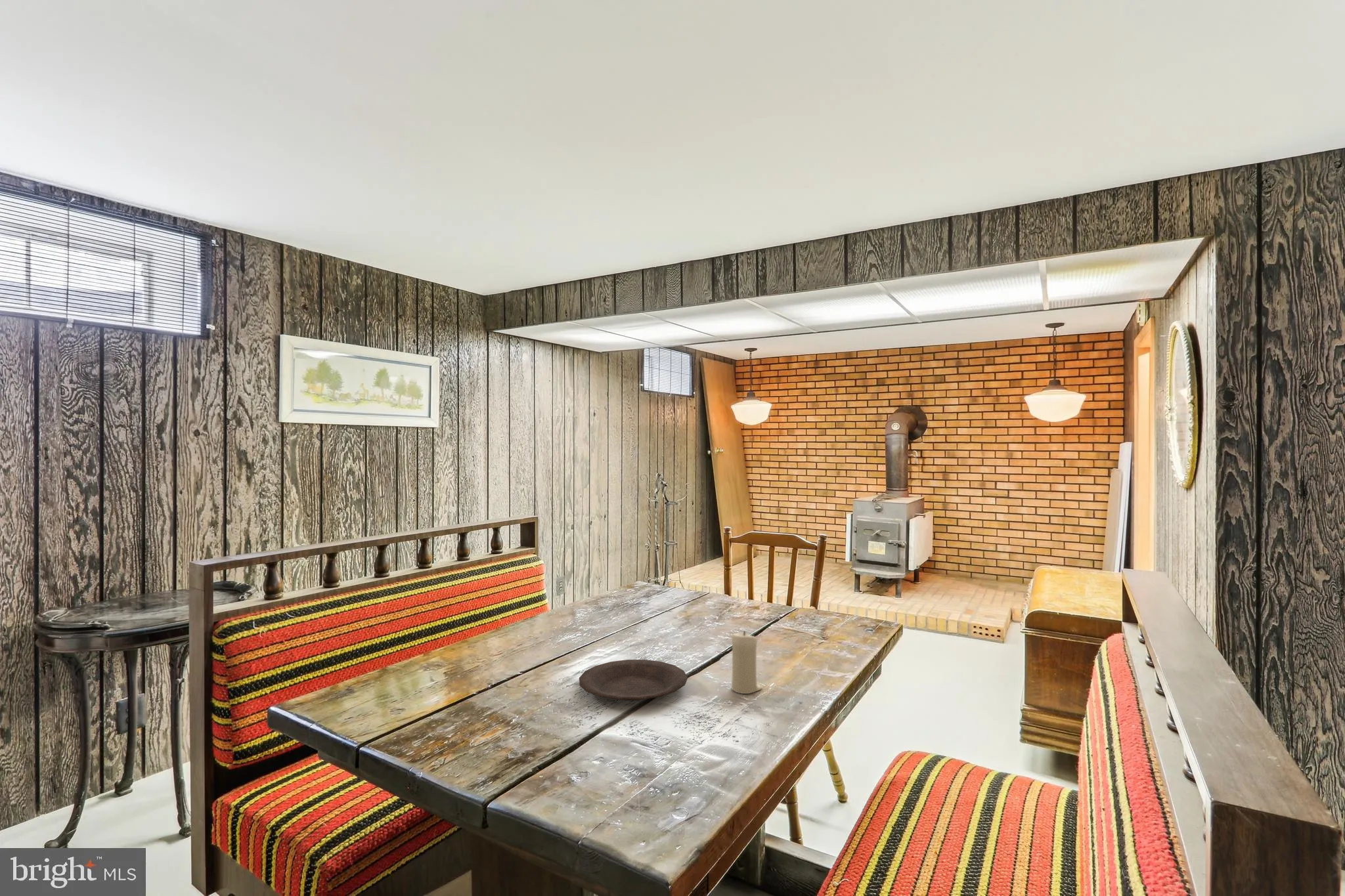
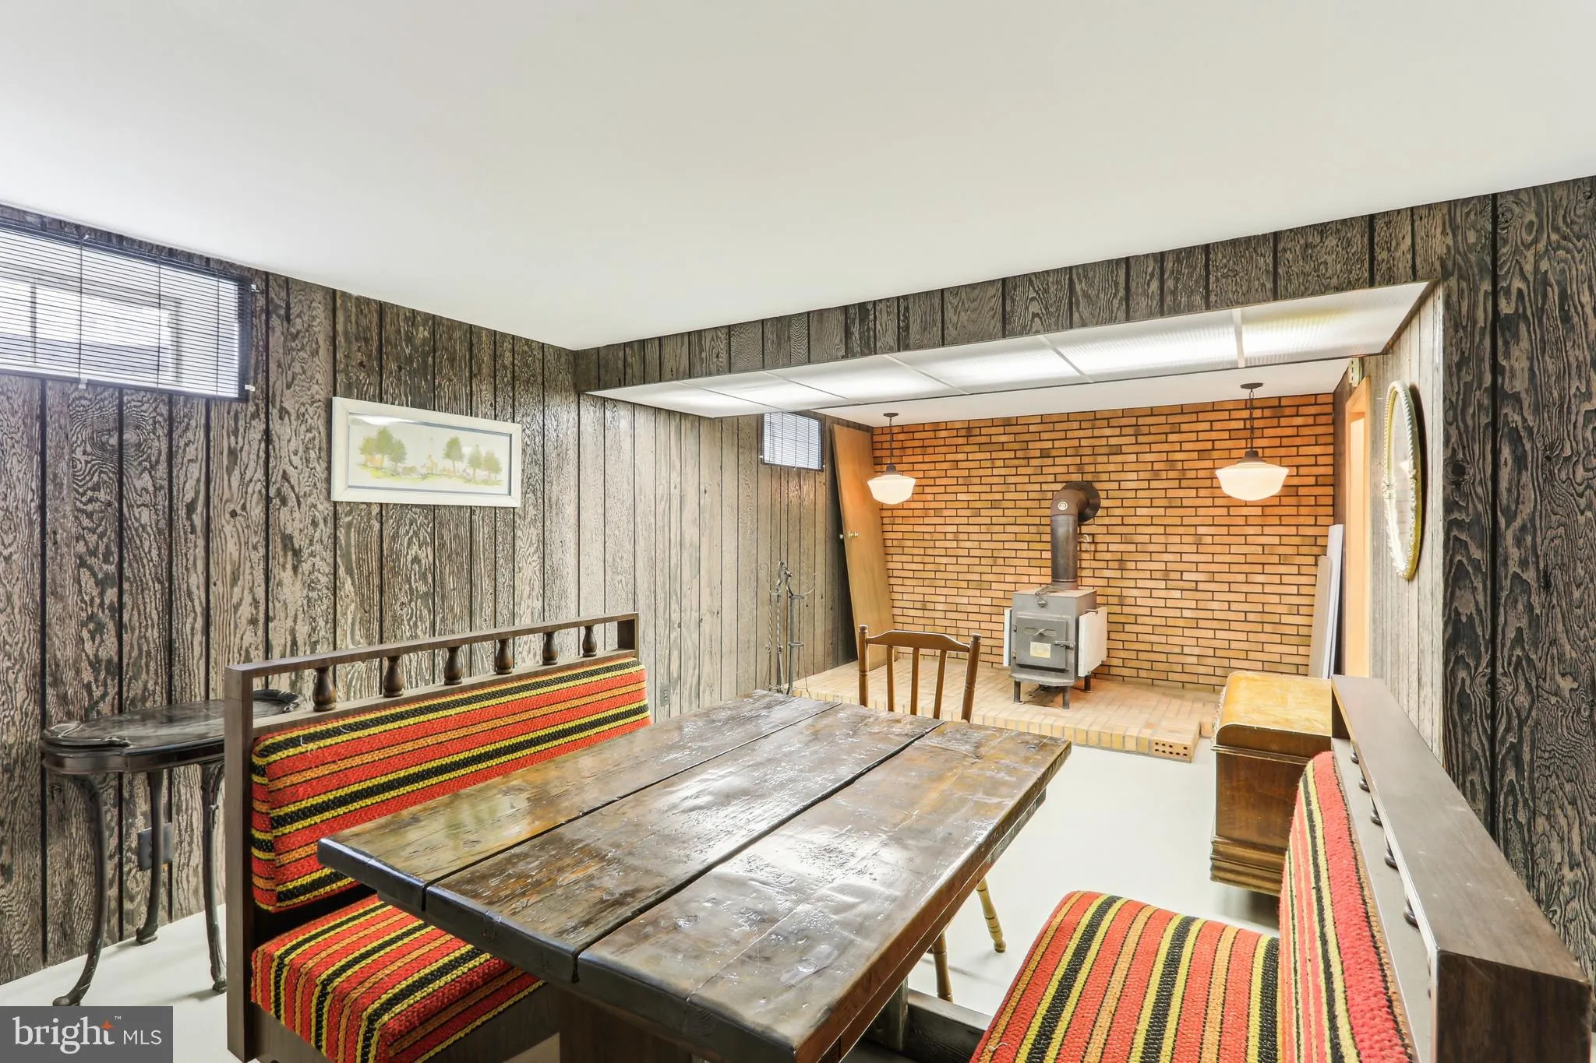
- candle (745, 660)
- plate (633, 682)
